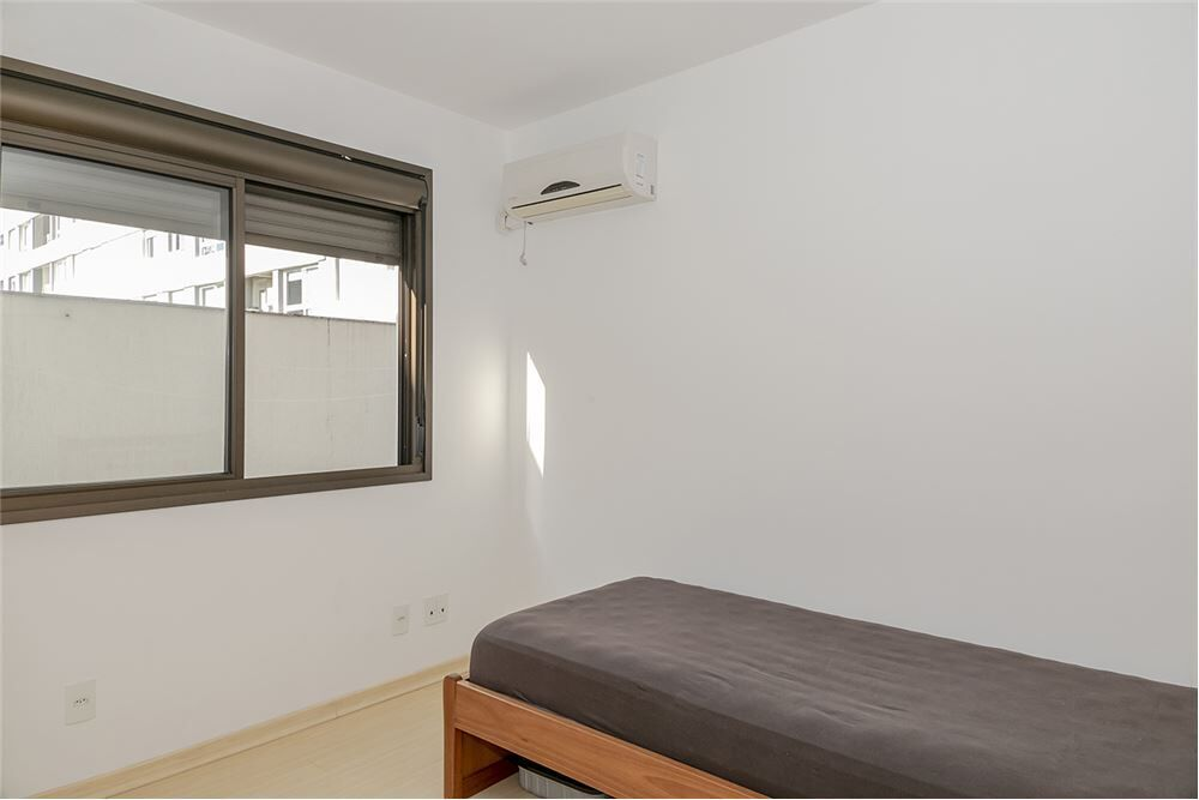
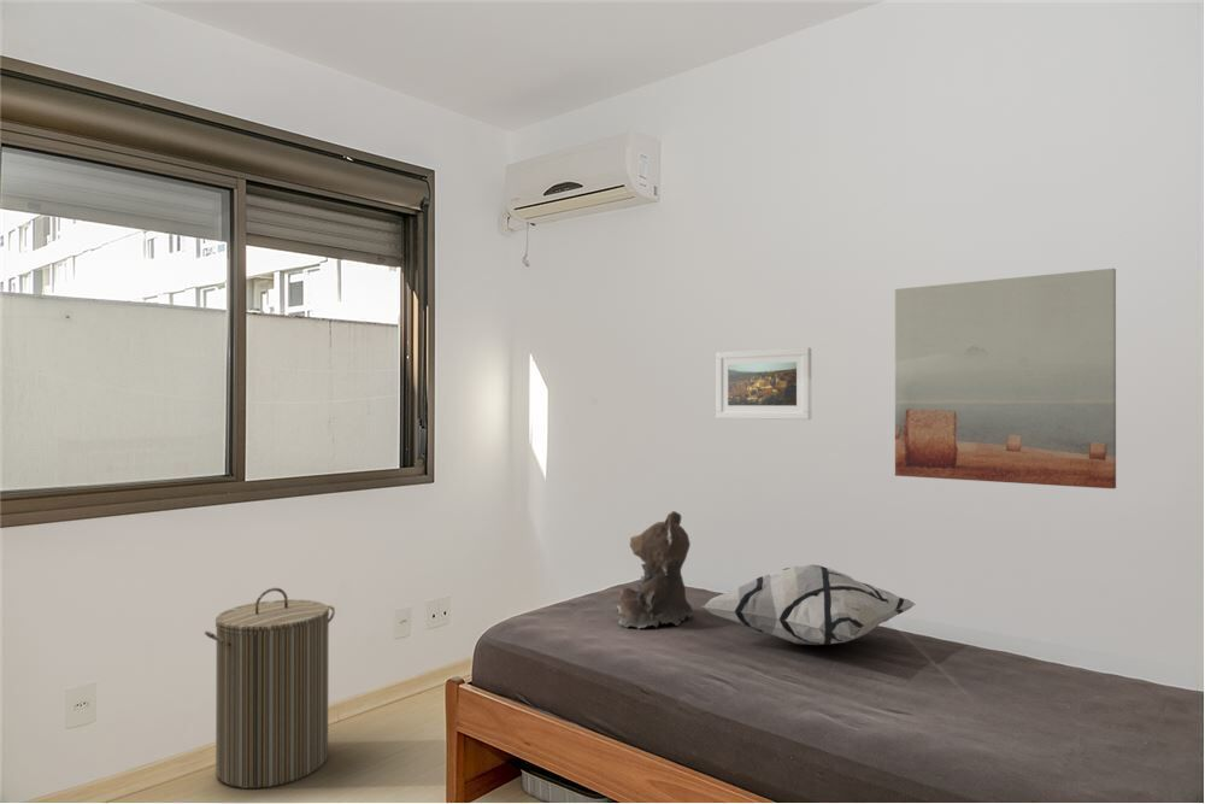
+ laundry hamper (274, 675)
+ wall art (997, 380)
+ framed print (762, 385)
+ teddy bear (653, 564)
+ decorative pillow (809, 605)
